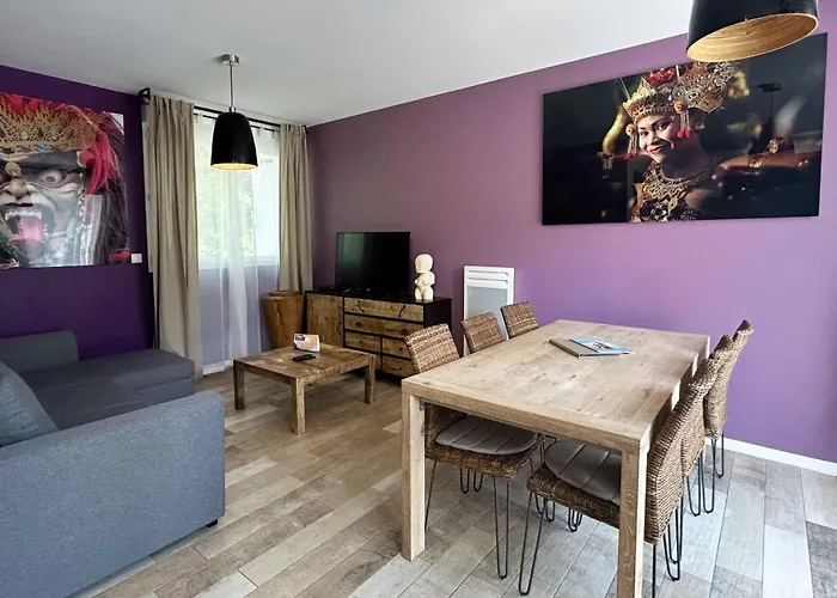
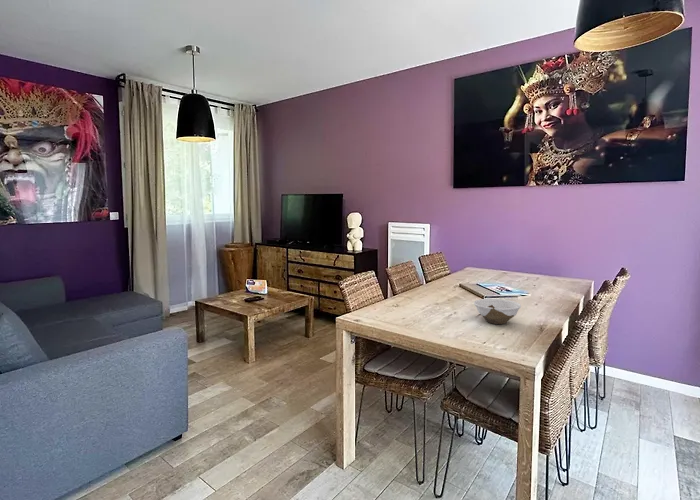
+ bowl (496, 312)
